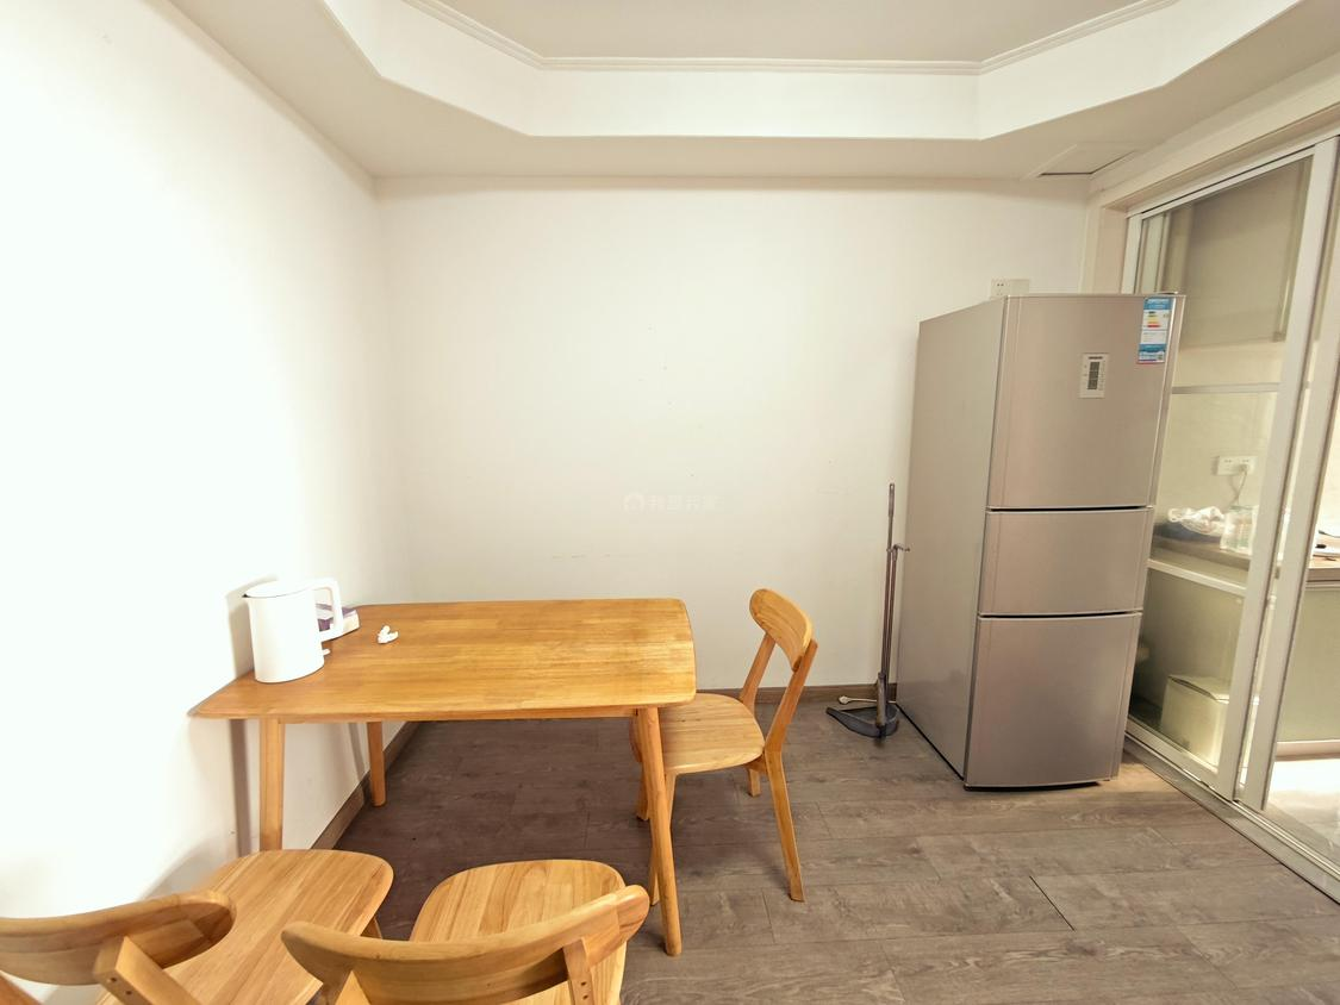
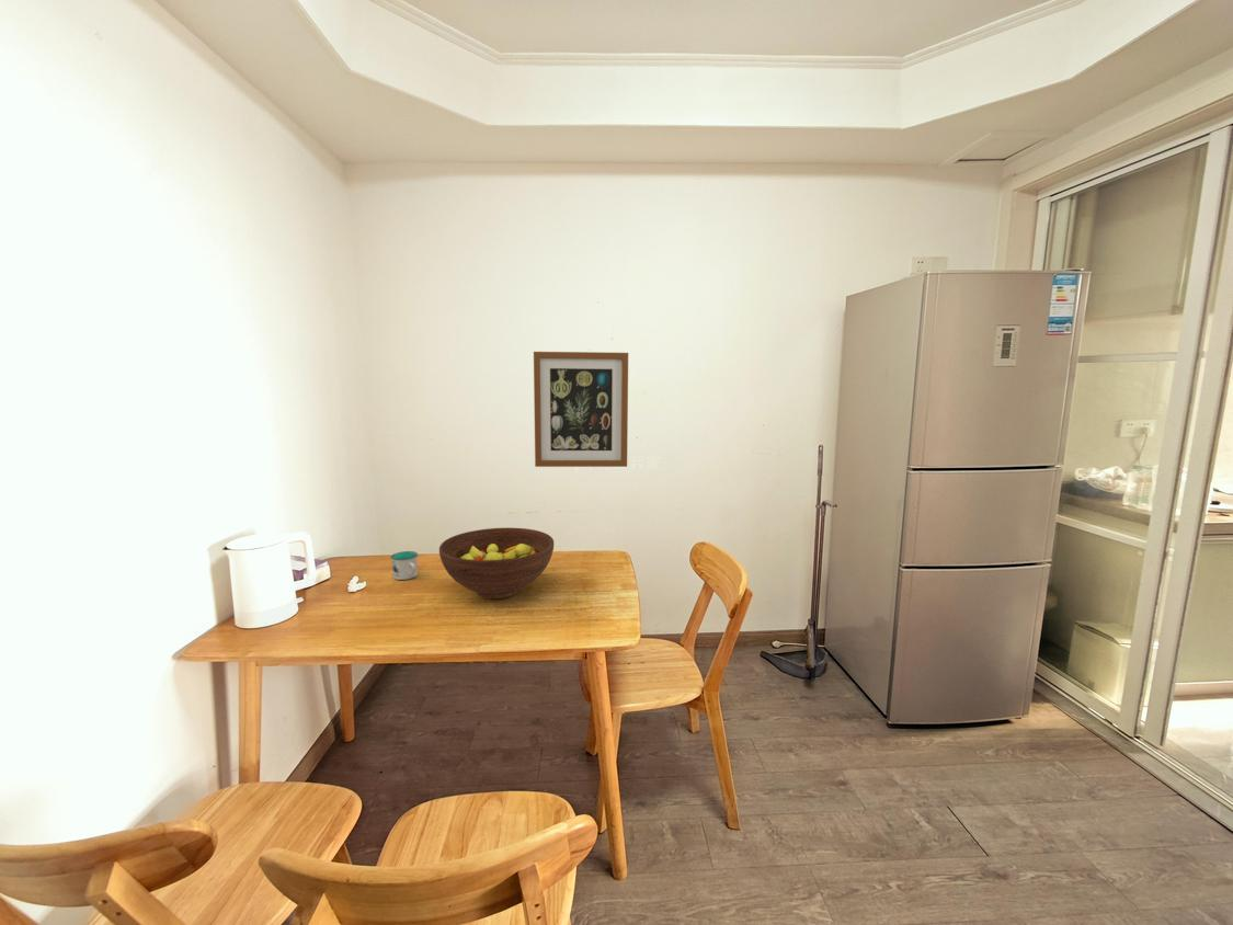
+ mug (406, 566)
+ fruit bowl (498, 567)
+ wall art (581, 410)
